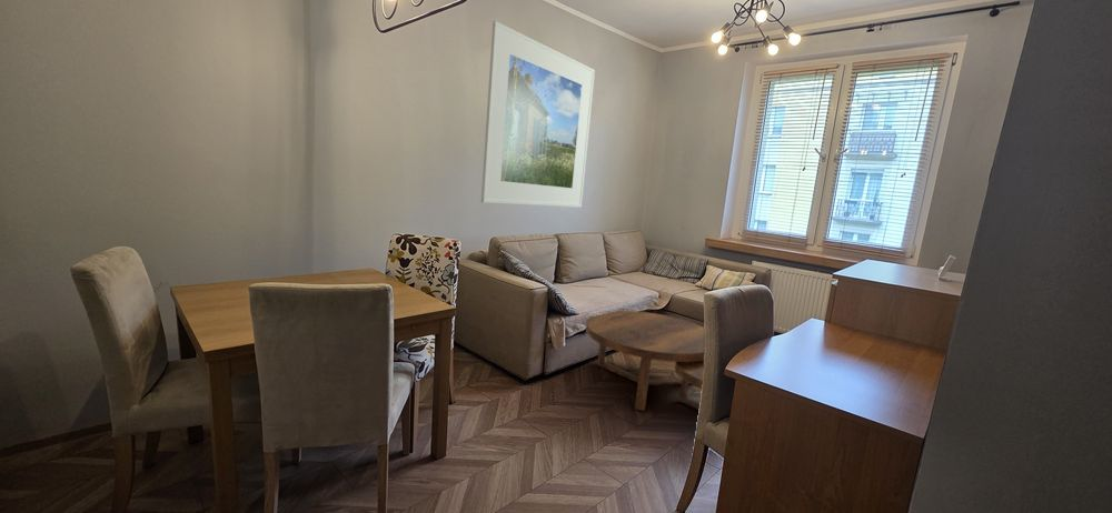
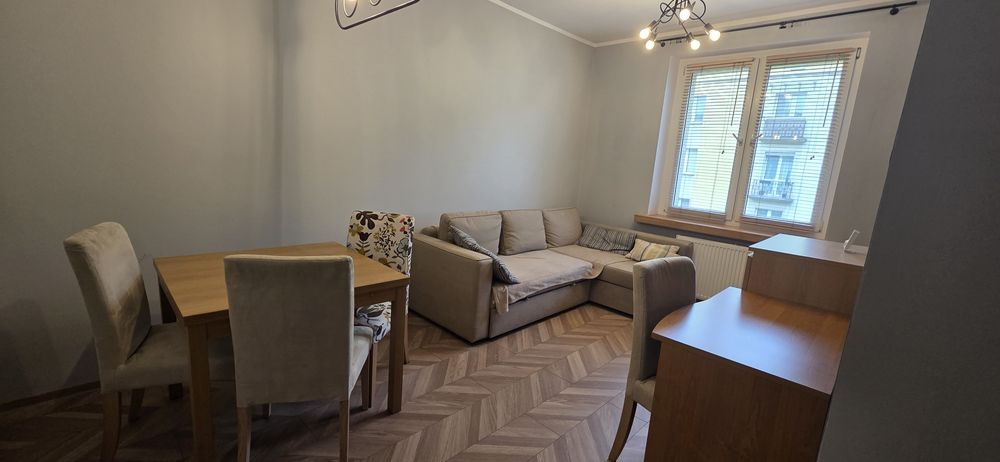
- coffee table (675, 366)
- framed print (544, 129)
